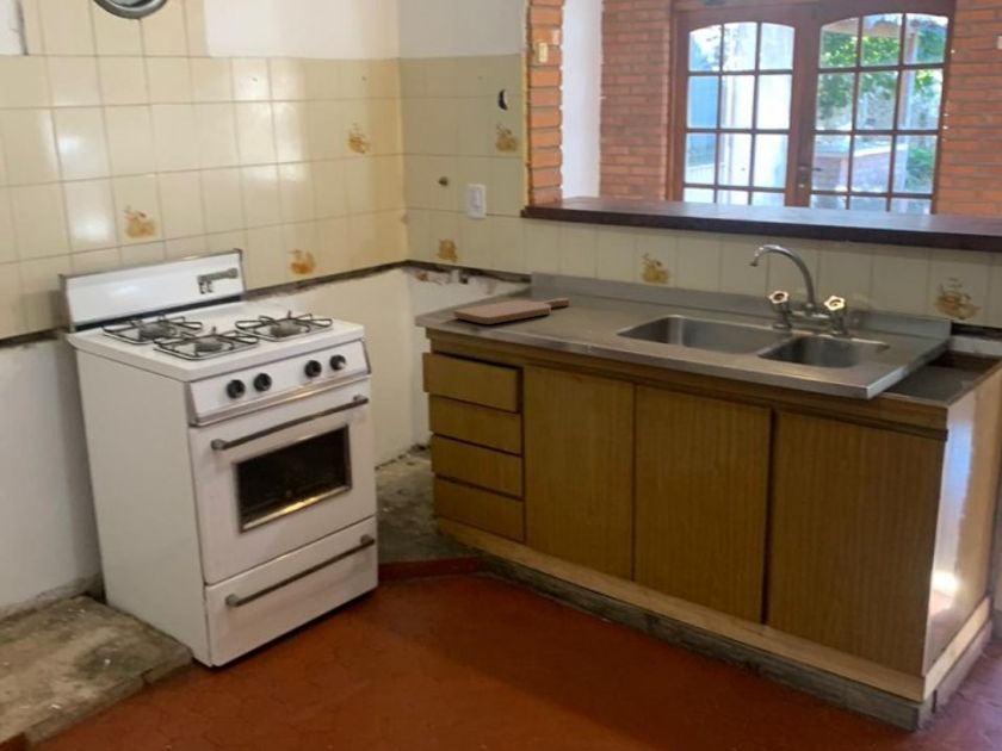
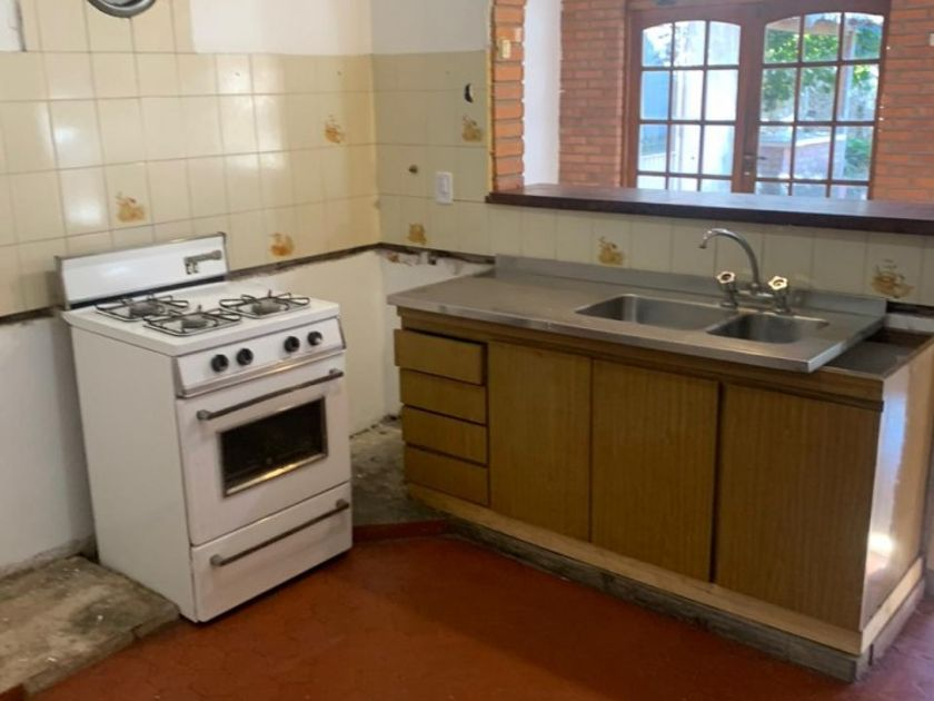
- cutting board (520, 309)
